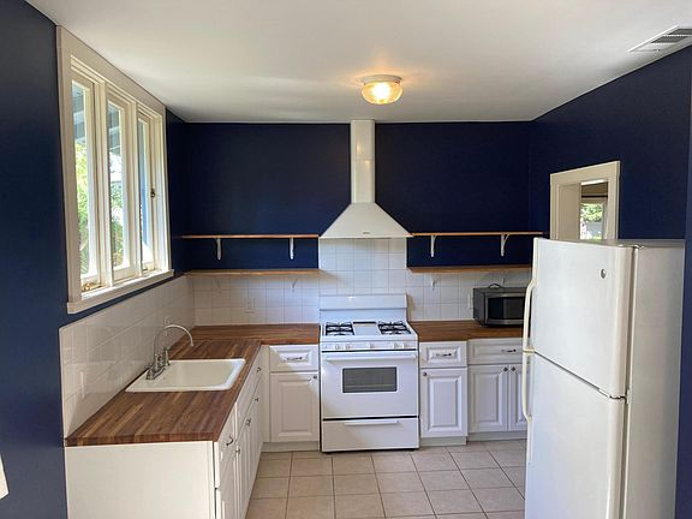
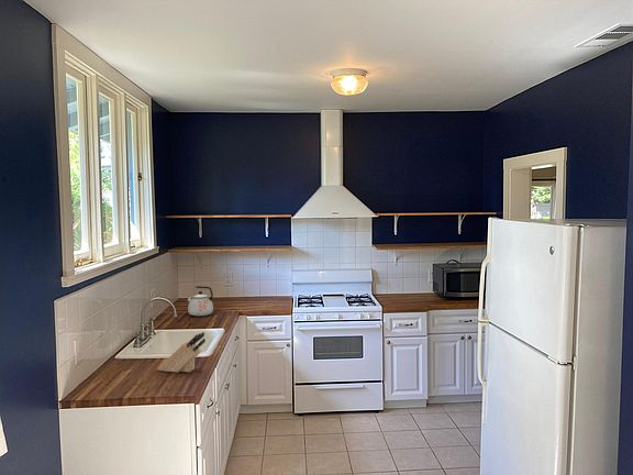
+ kettle (200, 300)
+ knife block (182, 351)
